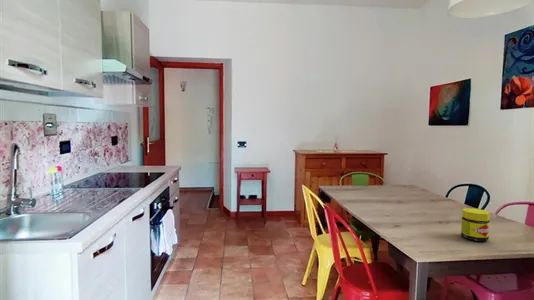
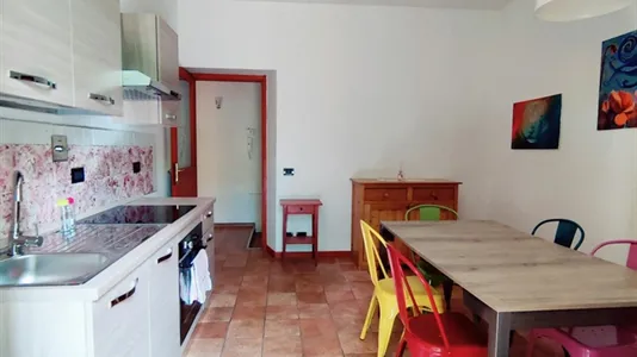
- jar (475, 224)
